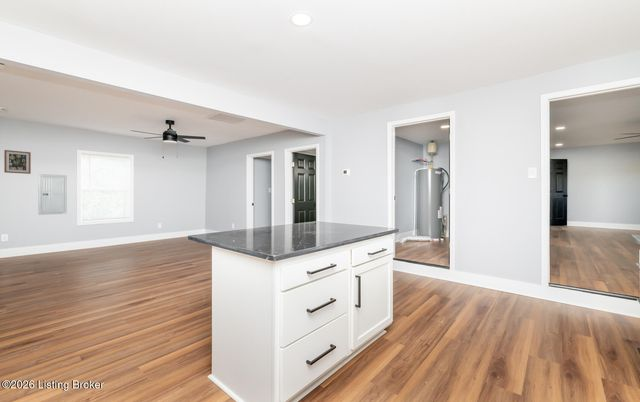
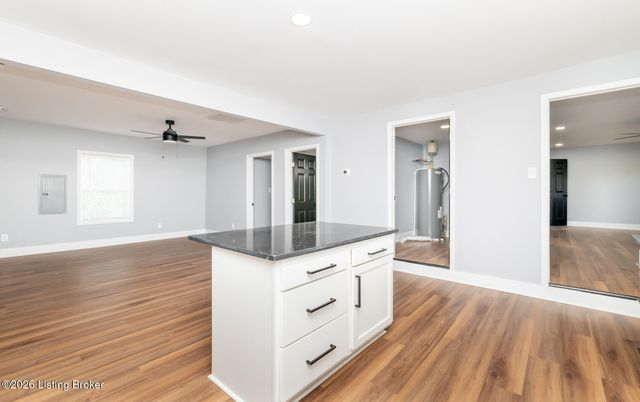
- wall art (17, 162)
